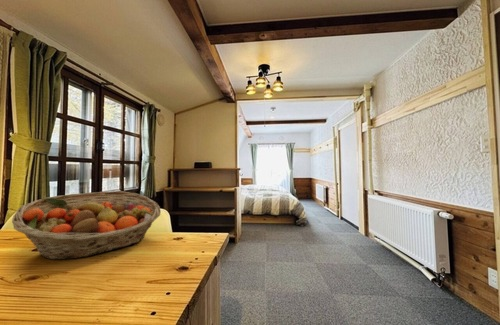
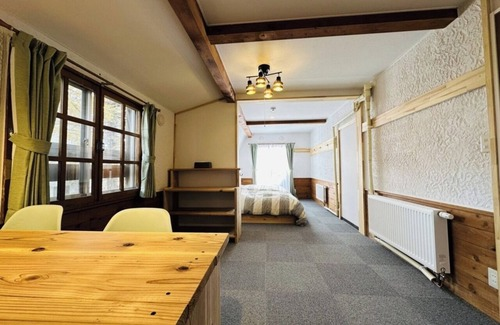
- fruit basket (98, 218)
